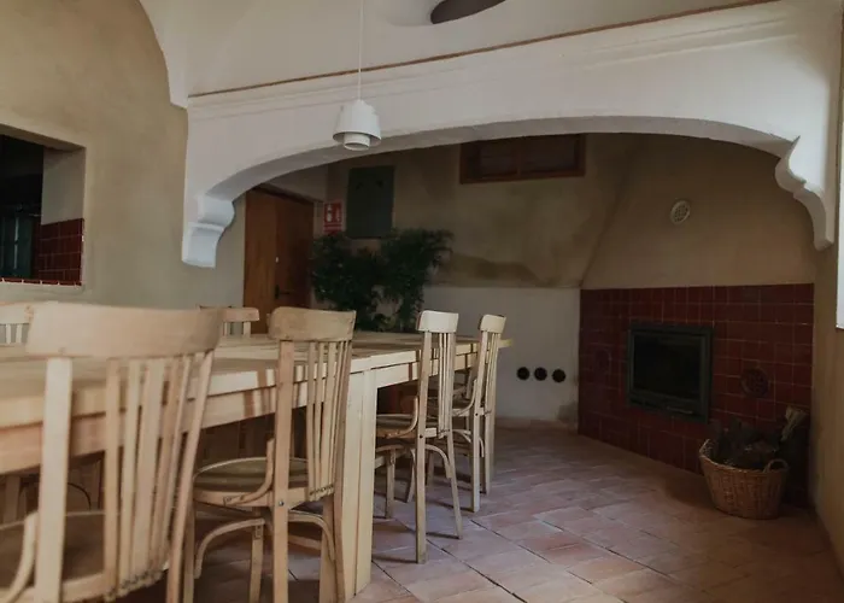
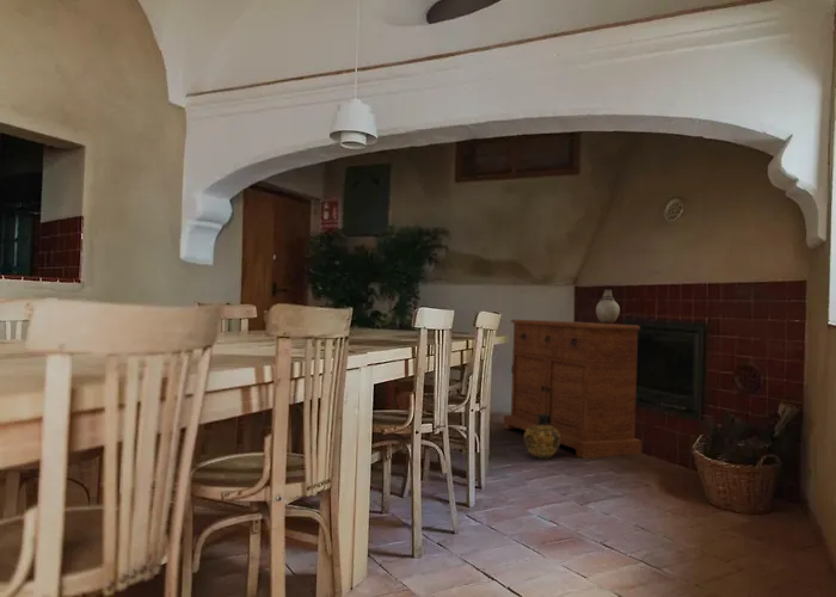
+ sideboard (567, 381)
+ vase (607, 306)
+ ceramic jug (542, 435)
